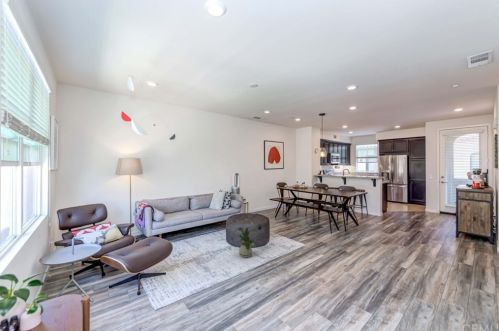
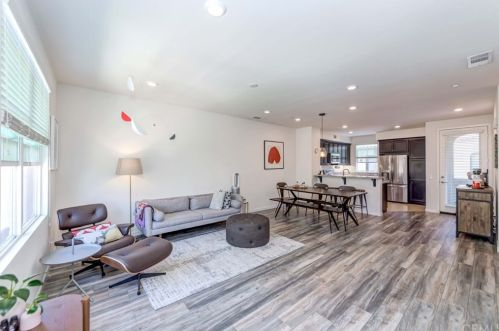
- house plant (246, 239)
